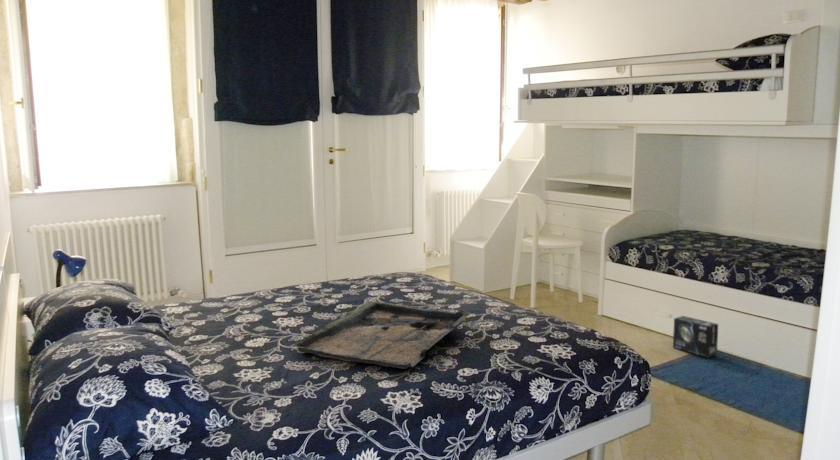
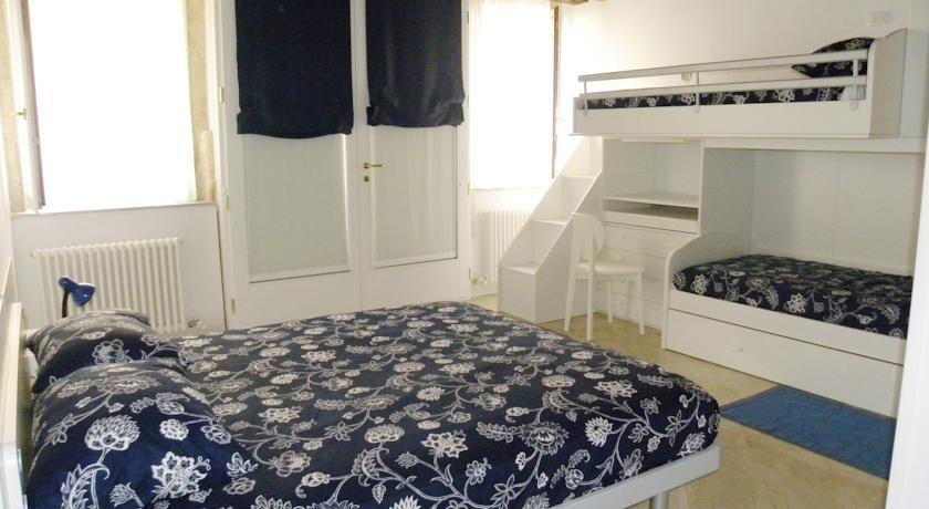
- tray (386, 331)
- box (695, 336)
